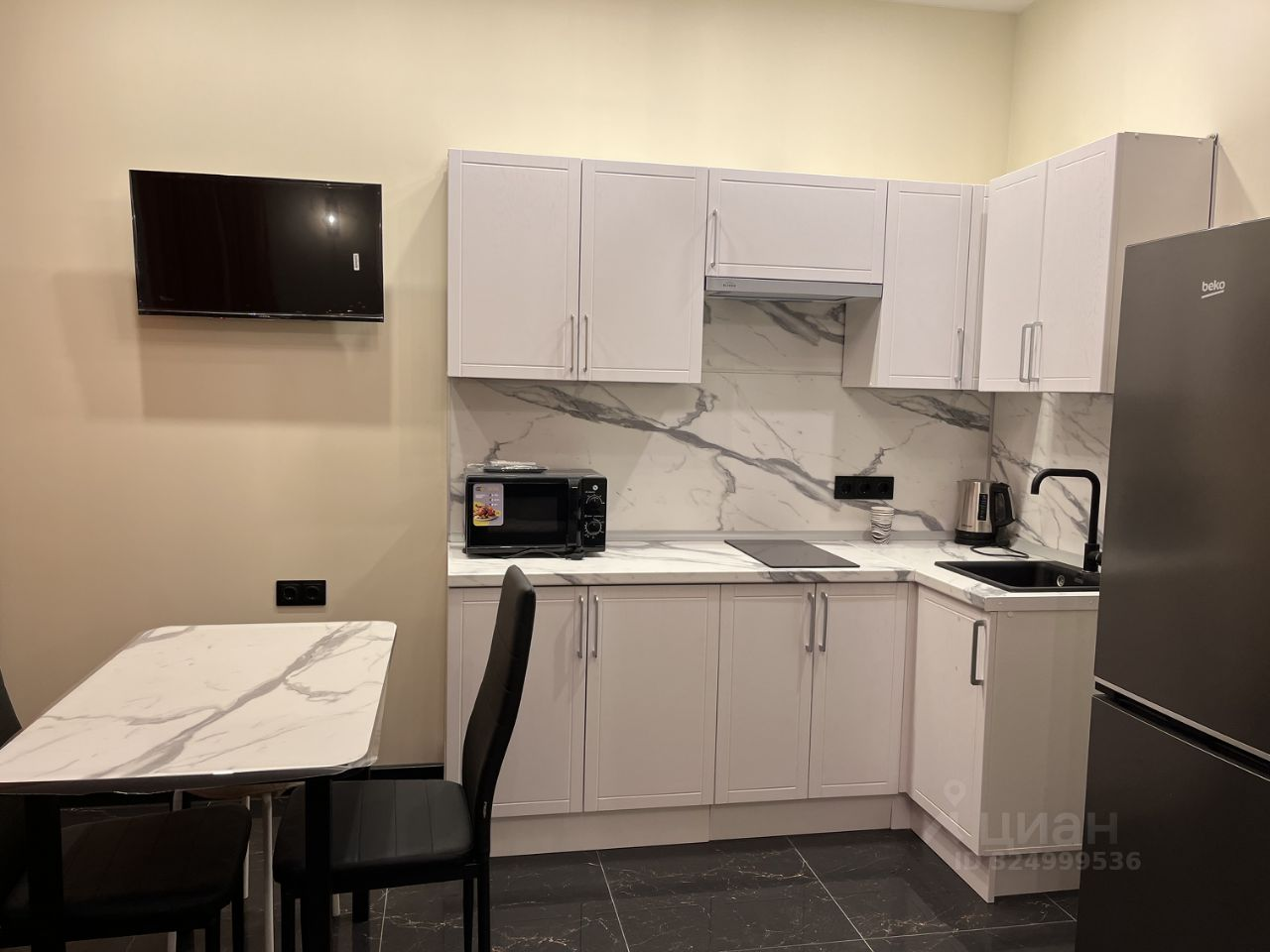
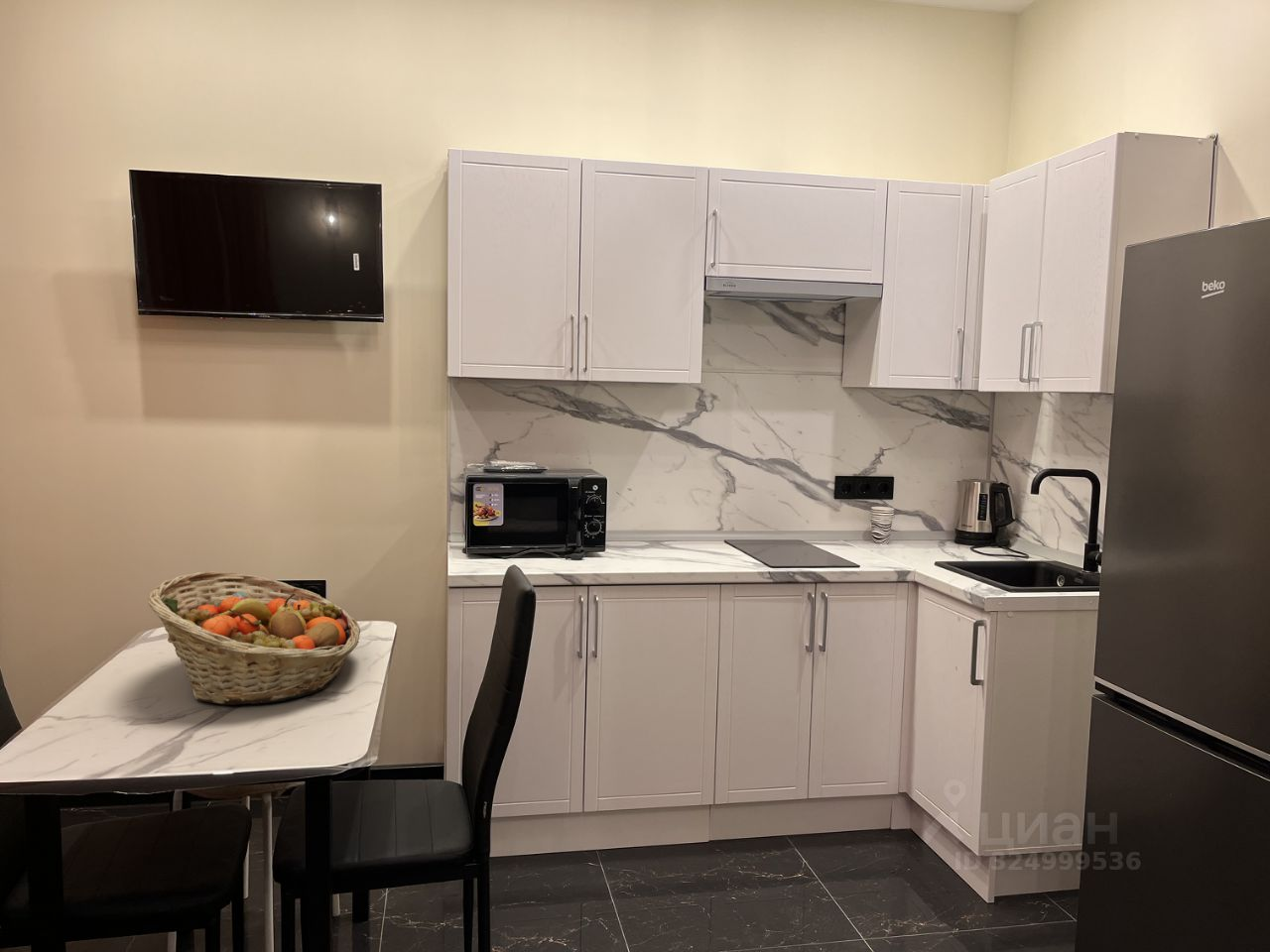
+ fruit basket (260, 630)
